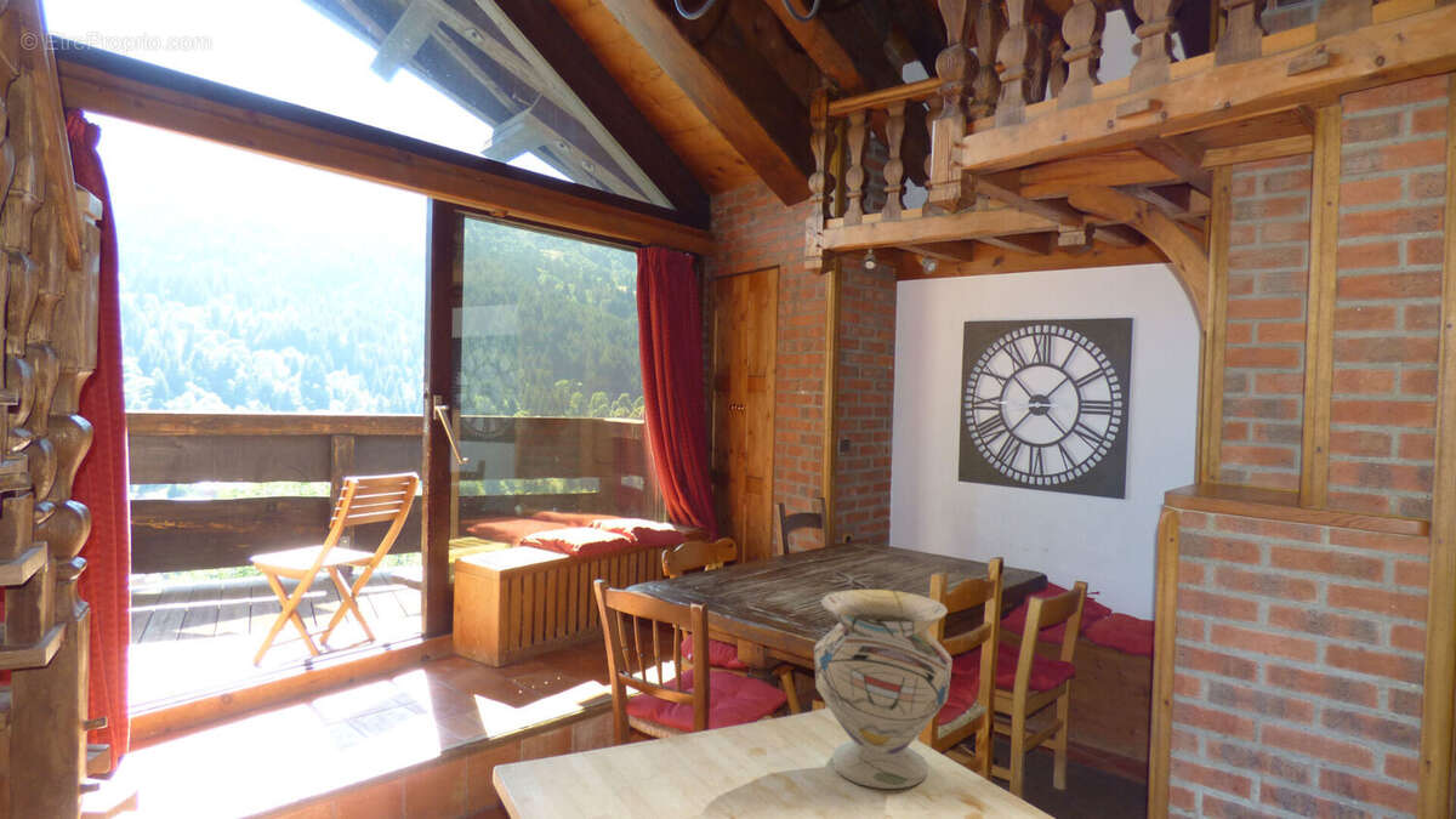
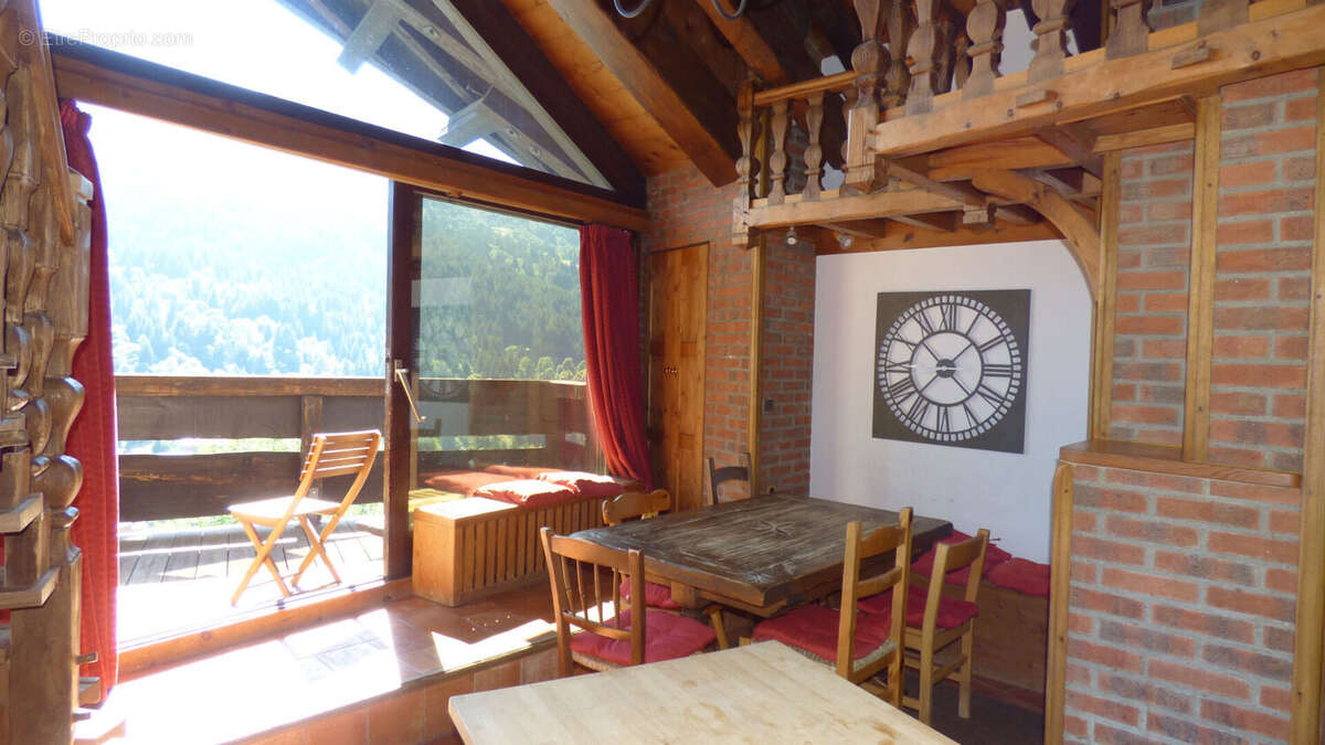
- decorative vase (881, 684)
